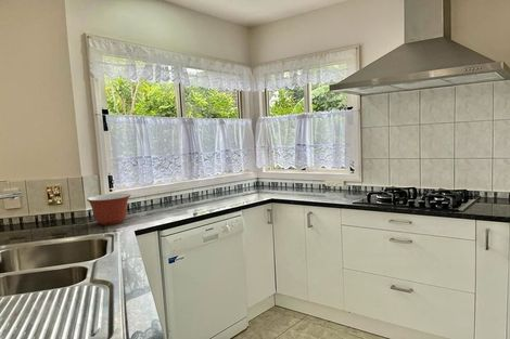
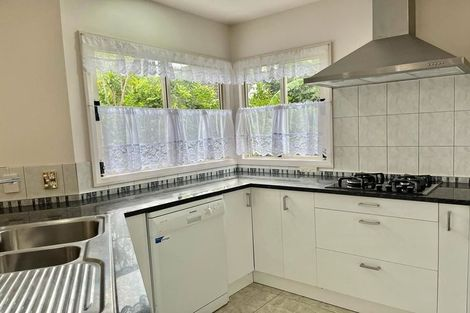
- mixing bowl (110, 209)
